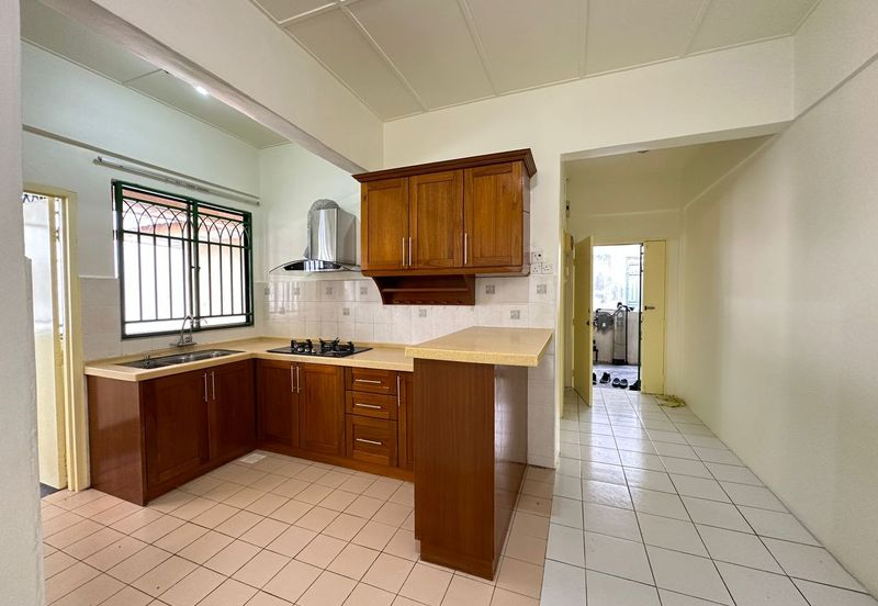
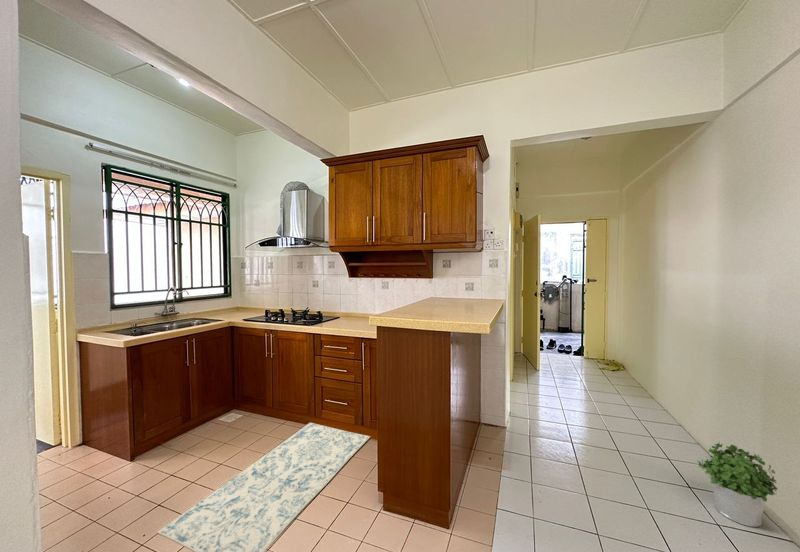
+ potted plant (733, 479)
+ rug (287, 473)
